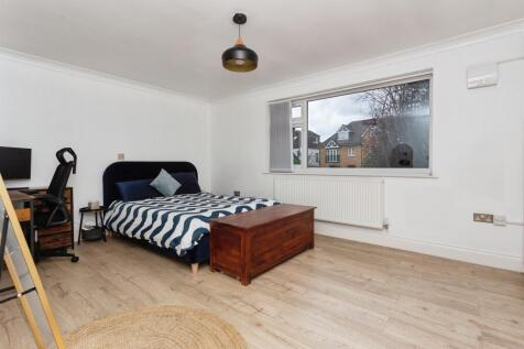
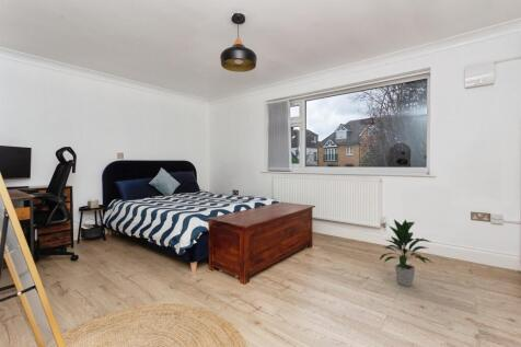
+ indoor plant (403, 250)
